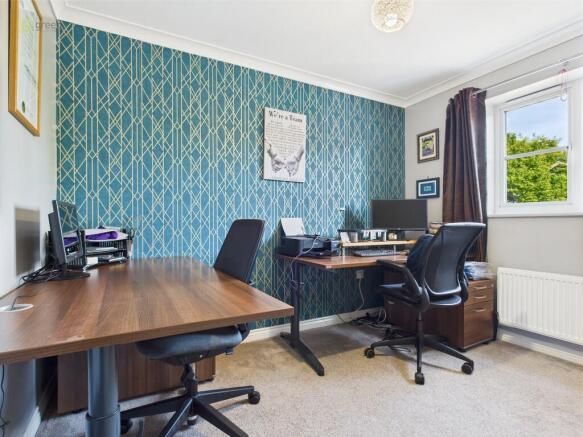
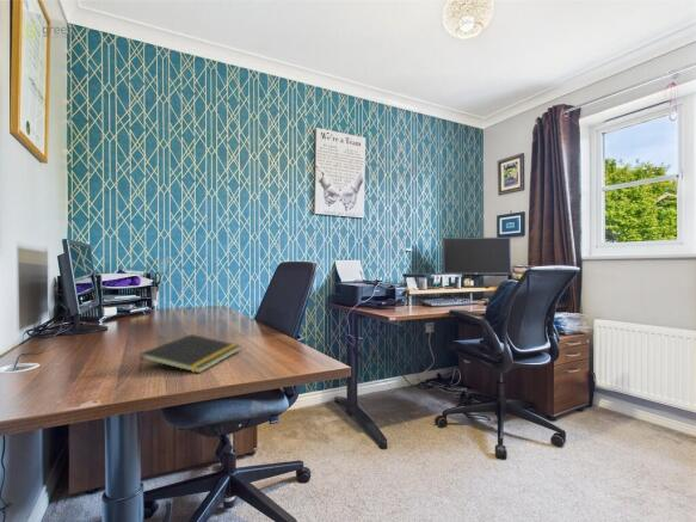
+ notepad (195, 351)
